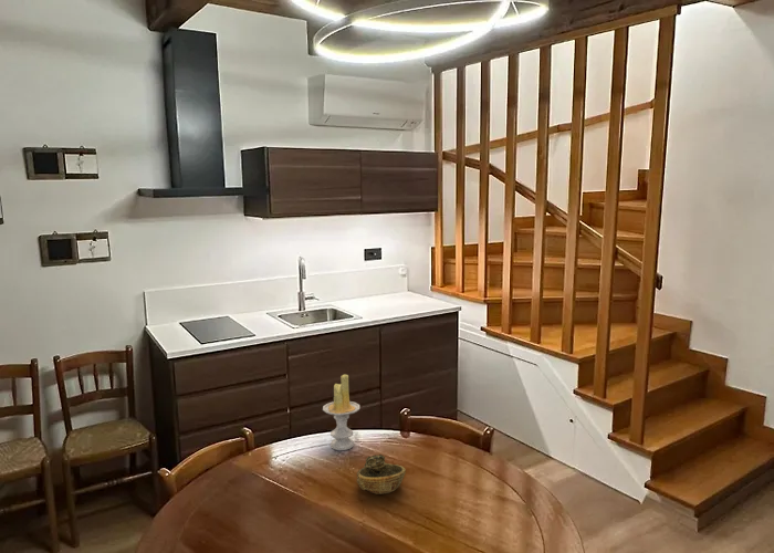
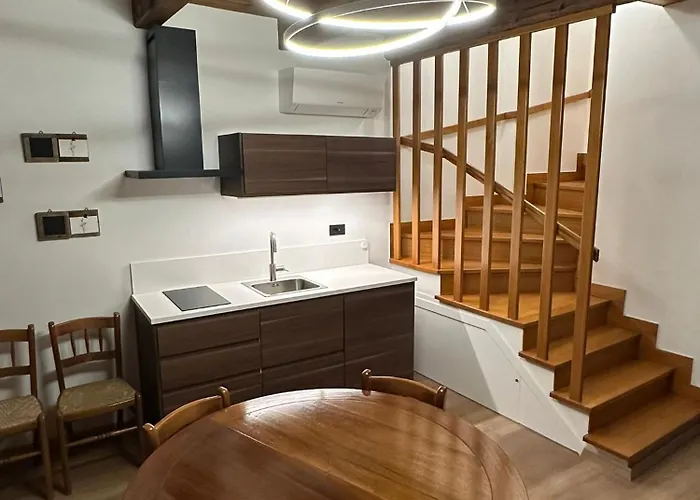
- candle (341, 409)
- decorative bowl (377, 470)
